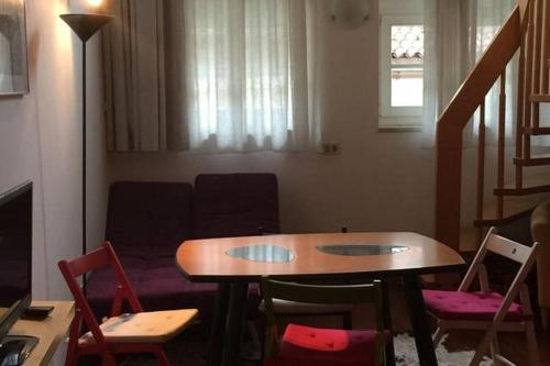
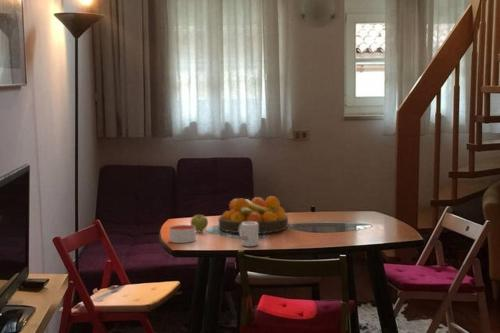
+ candle (182, 233)
+ mug (247, 233)
+ fruit bowl (253, 212)
+ apple (199, 223)
